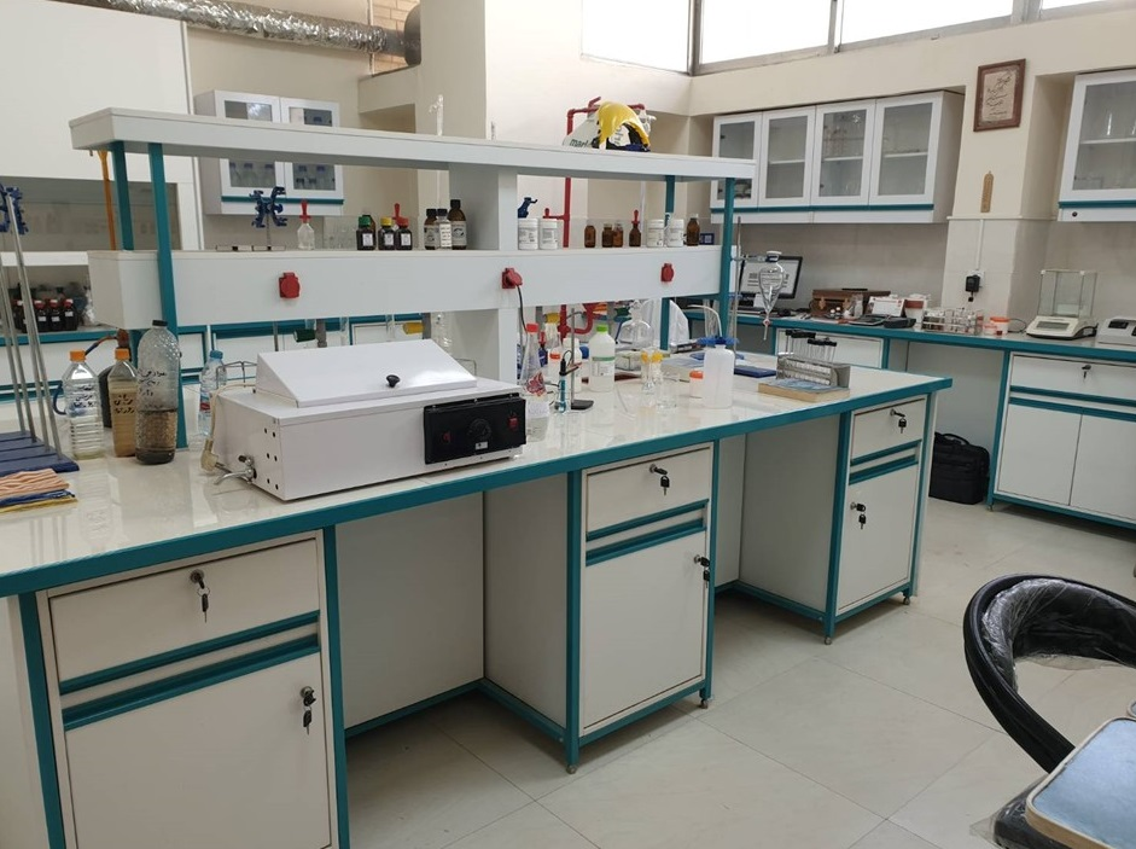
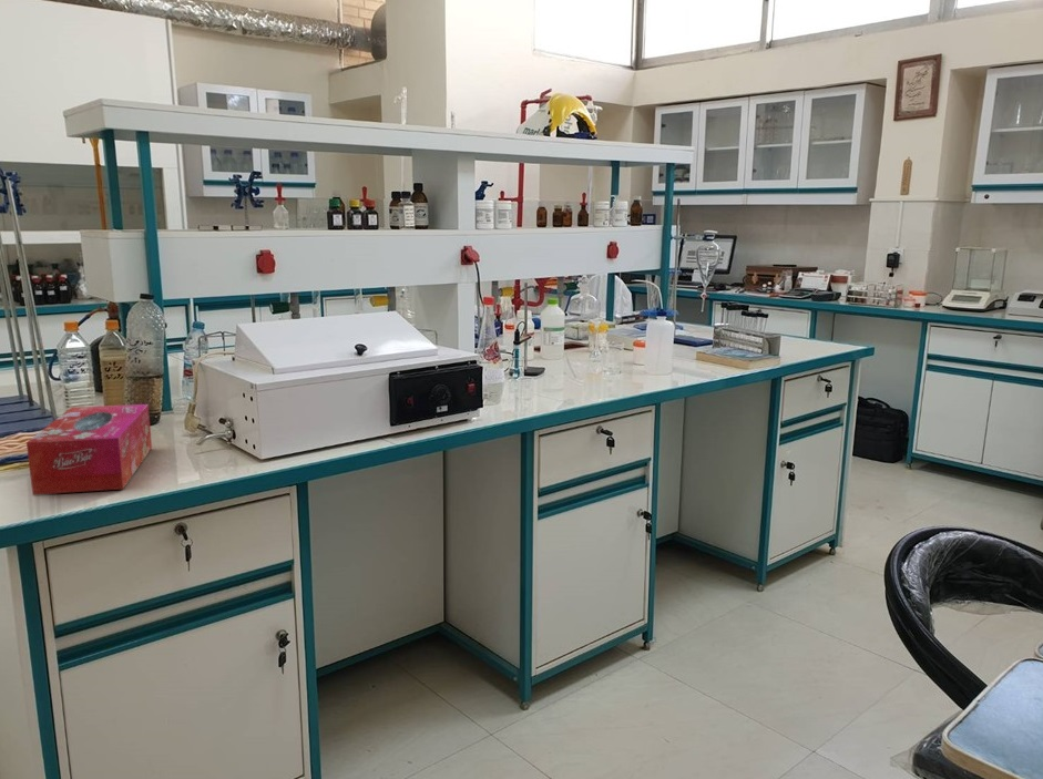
+ tissue box (95, 445)
